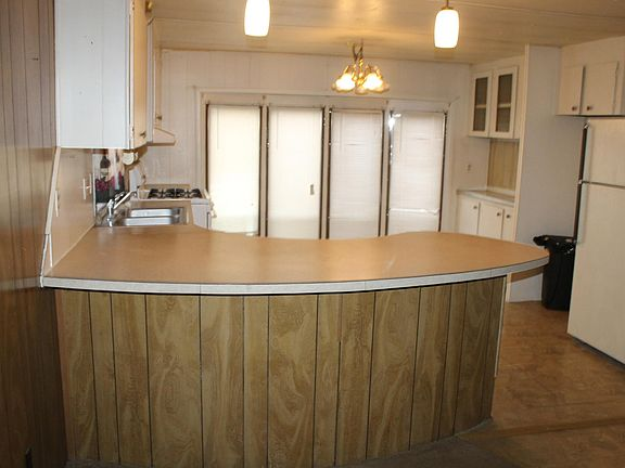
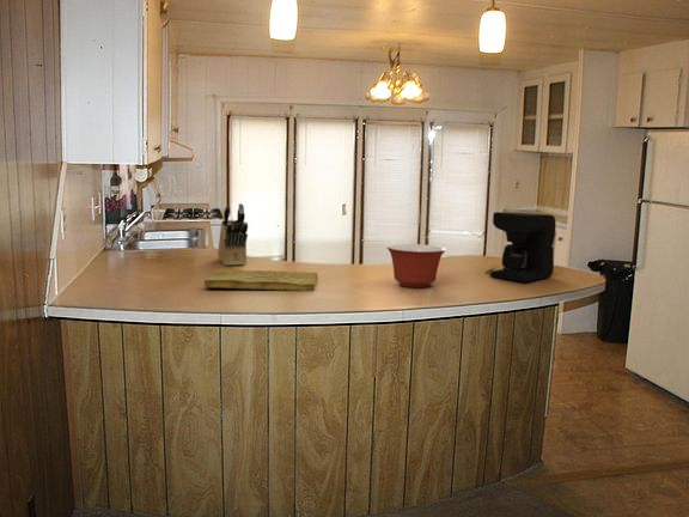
+ cutting board (263, 278)
+ coffee maker (520, 244)
+ mixing bowl (415, 266)
+ knife block (232, 232)
